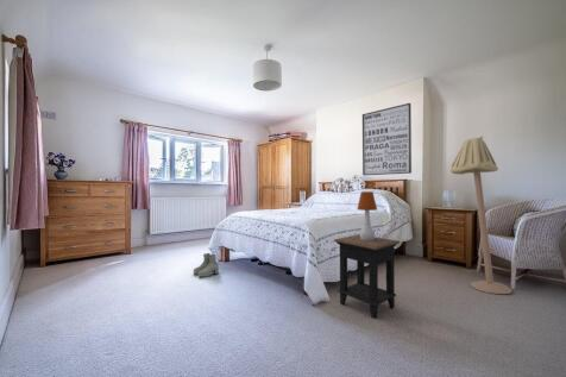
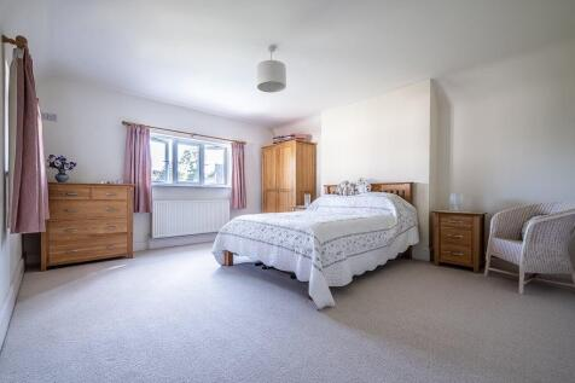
- table lamp (366, 215)
- wall art (384, 142)
- floor lamp (479, 211)
- boots (206, 264)
- side table (369, 272)
